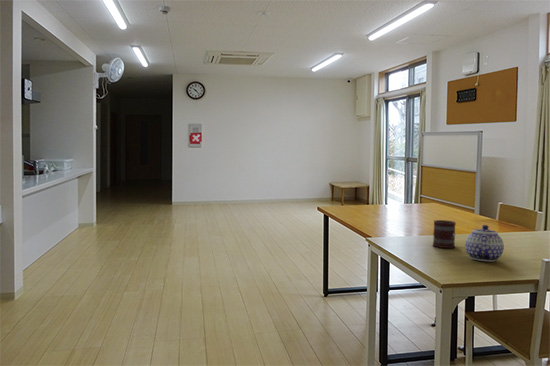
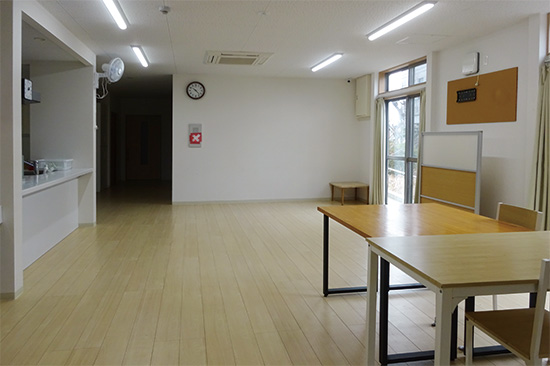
- mug (446, 233)
- teapot (484, 242)
